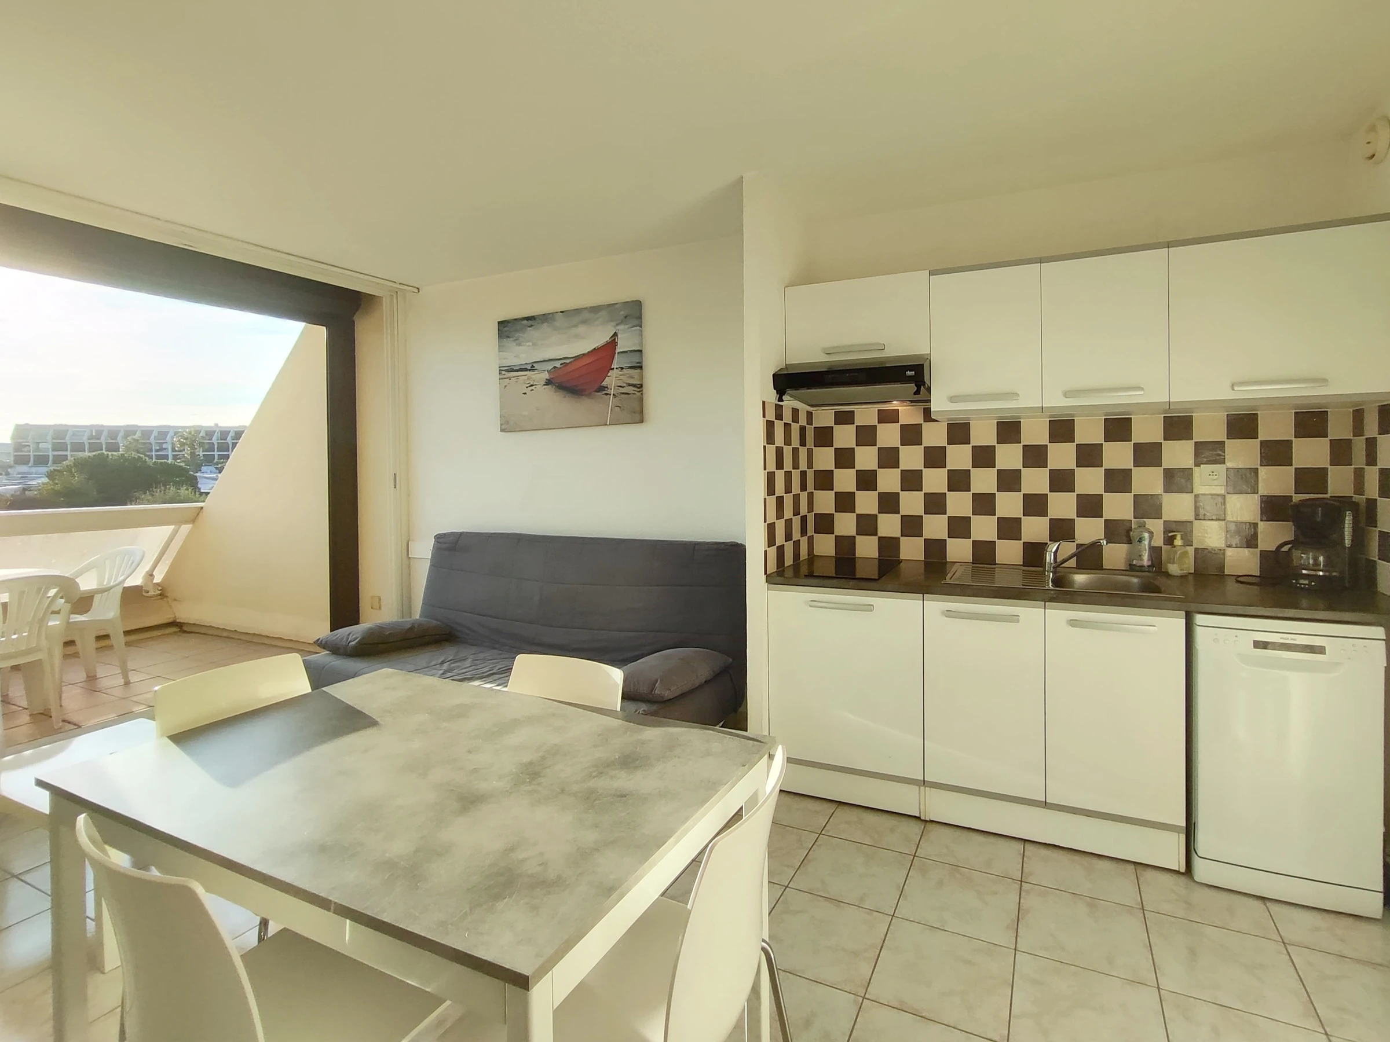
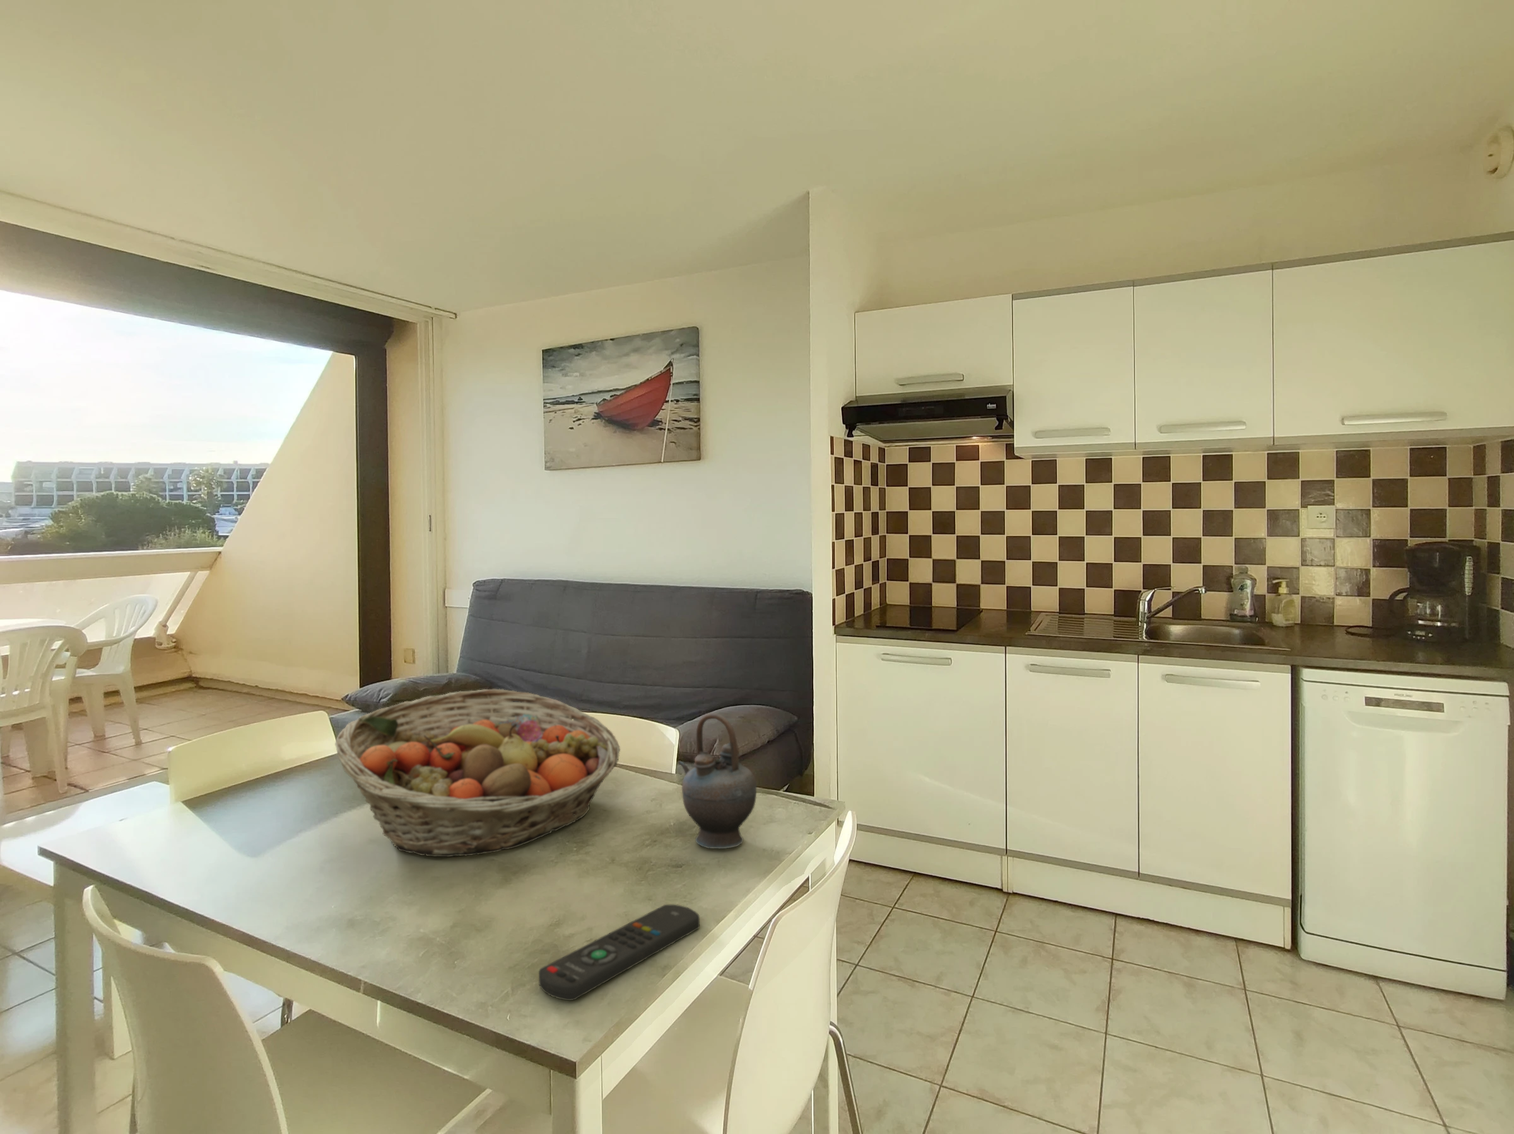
+ remote control (625, 946)
+ teapot (712, 775)
+ fruit basket (489, 762)
